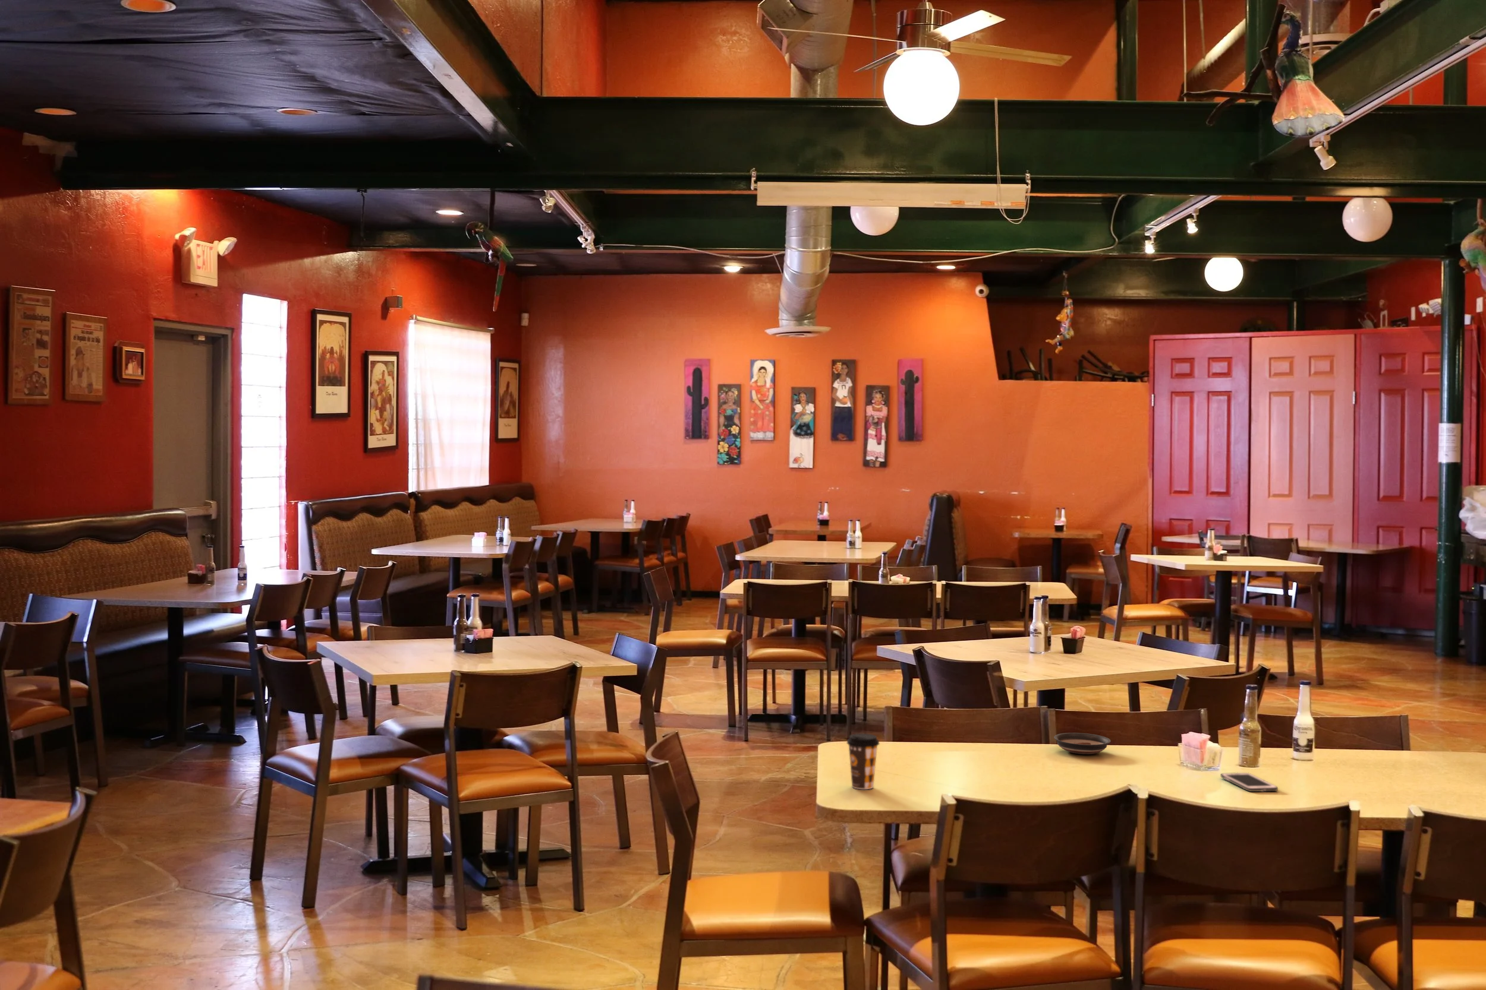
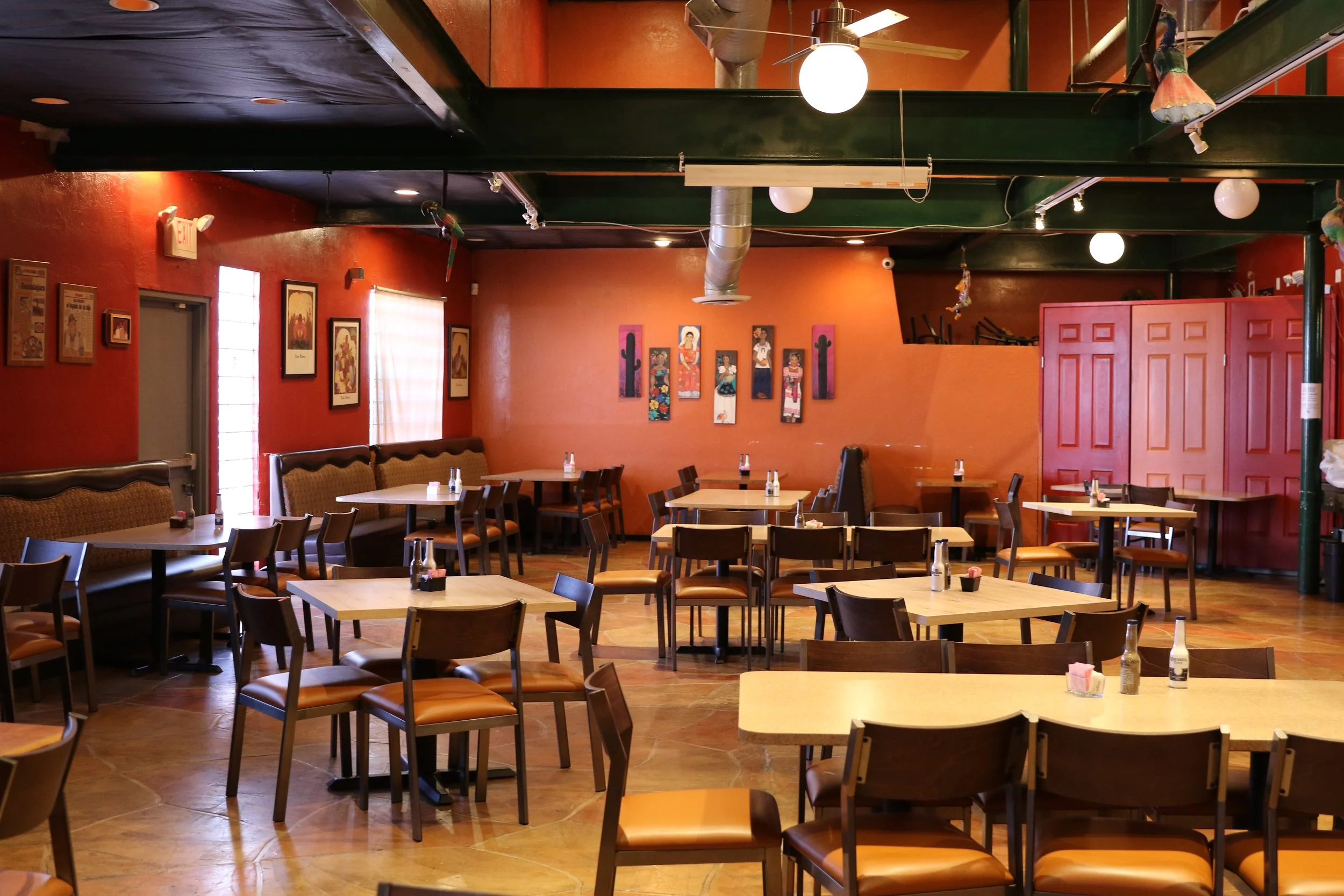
- coffee cup (862, 761)
- cell phone (1248, 782)
- saucer (1081, 745)
